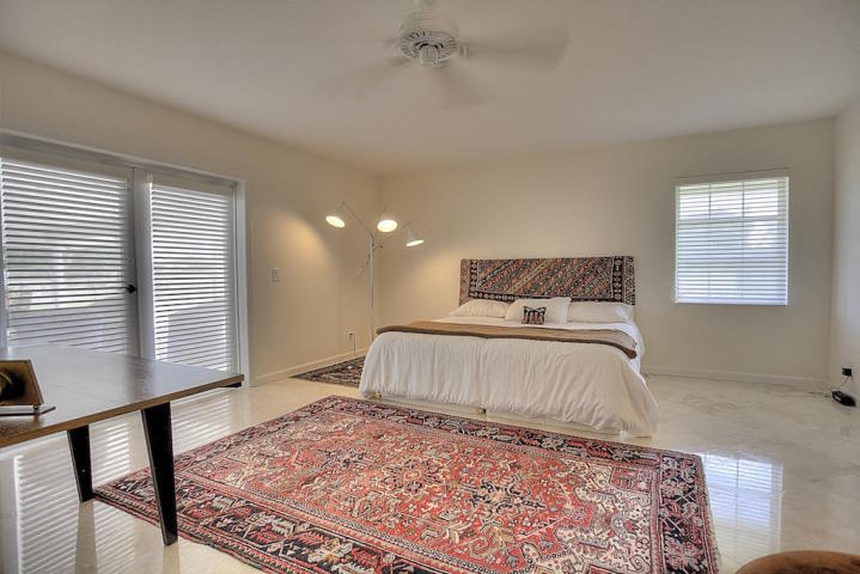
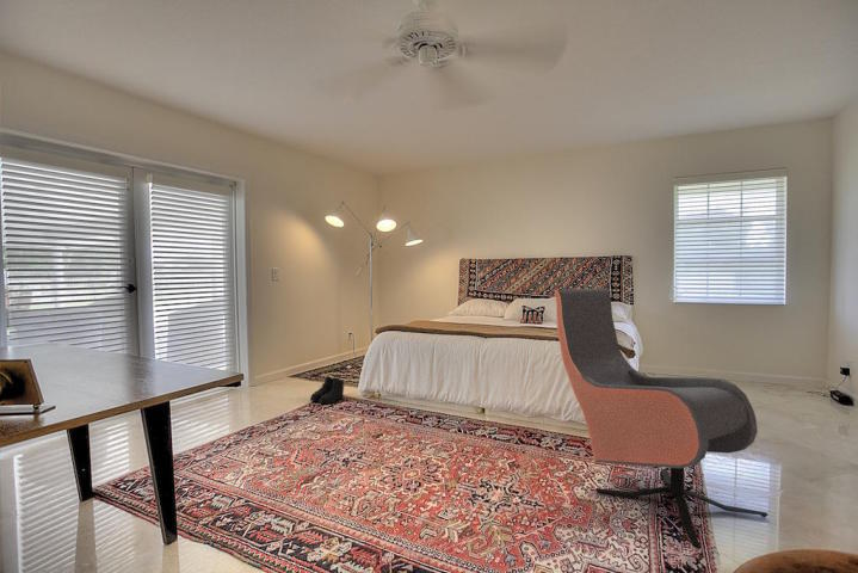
+ boots (327, 388)
+ armchair (648, 390)
